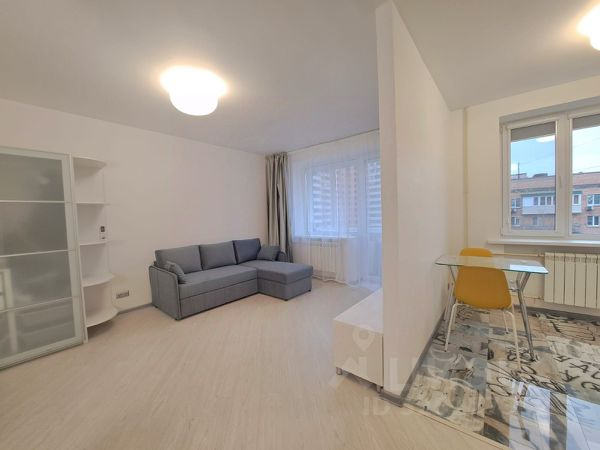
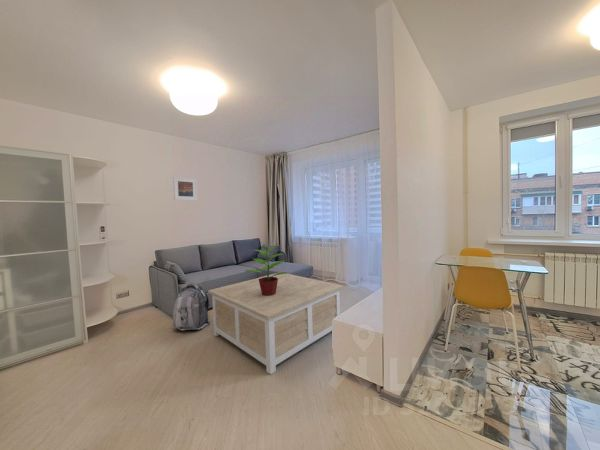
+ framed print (185, 189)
+ backpack (192, 304)
+ coffee table (276, 310)
+ potted plant (266, 268)
